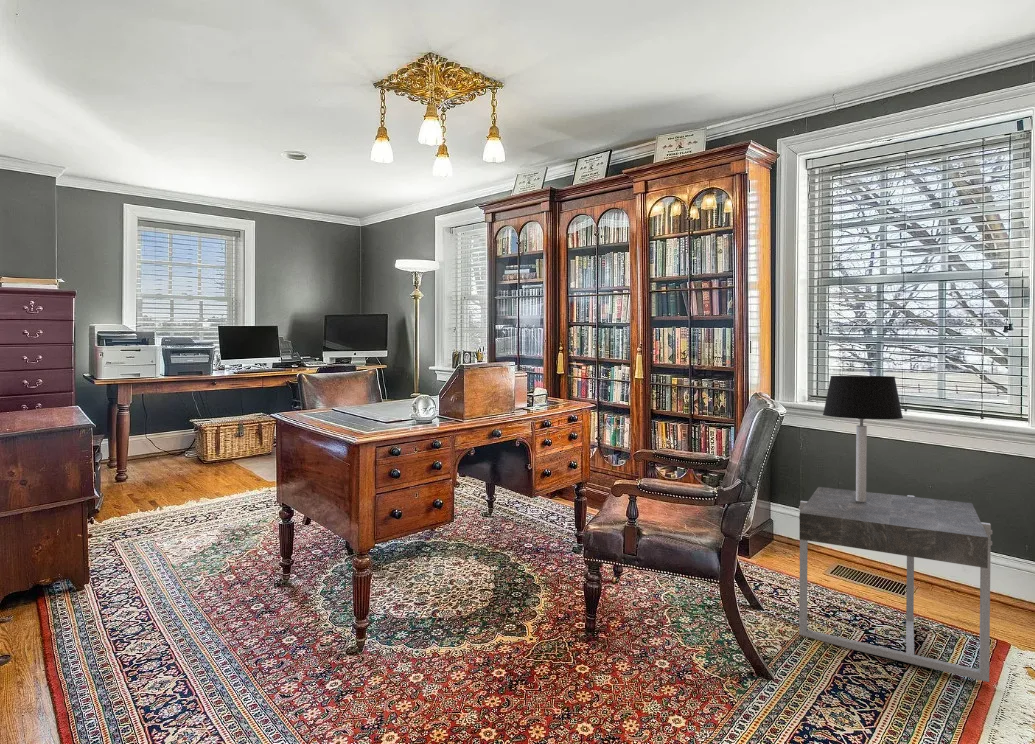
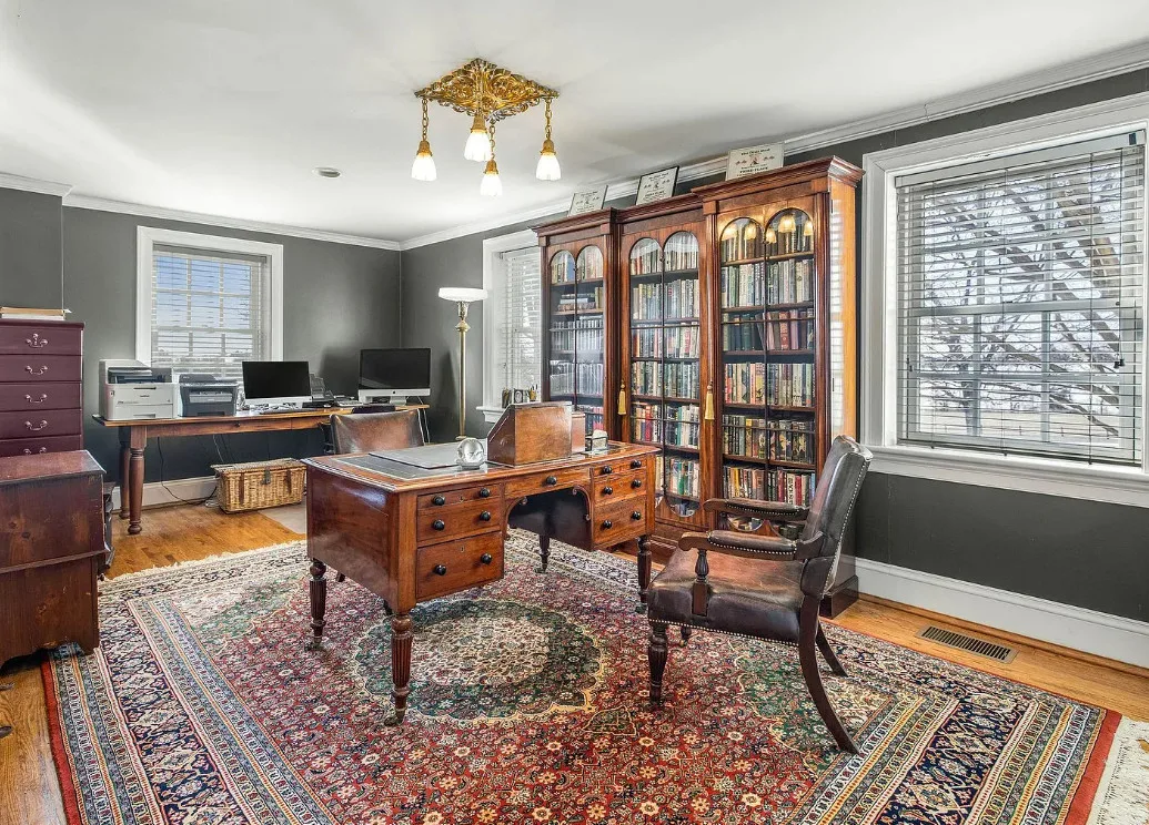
- side table (907, 577)
- table lamp (861, 438)
